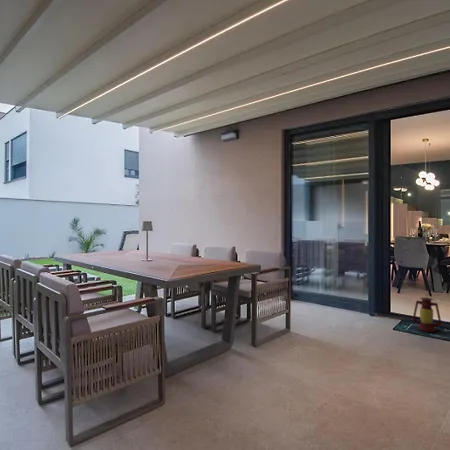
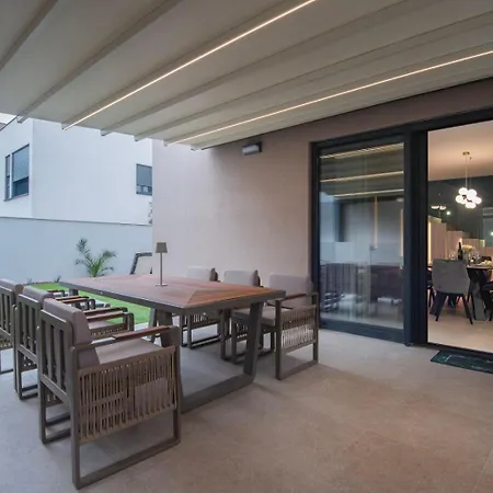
- lantern (426, 314)
